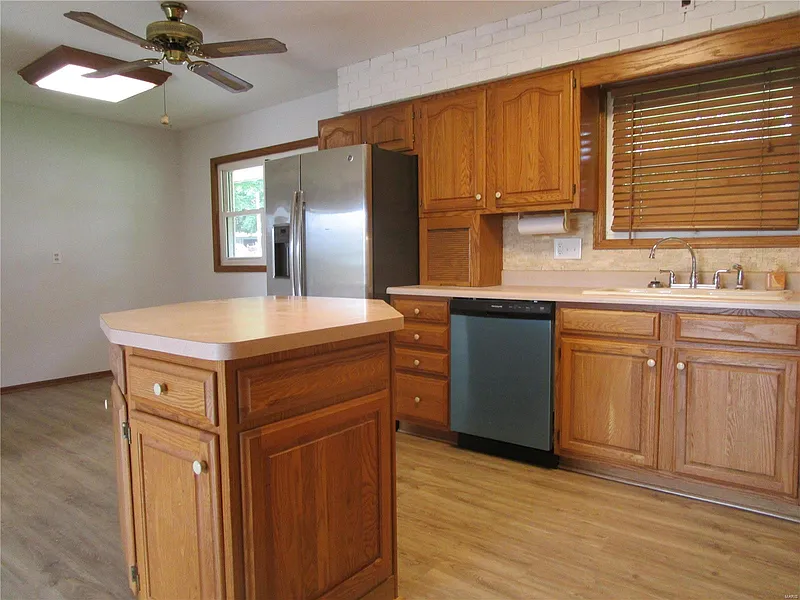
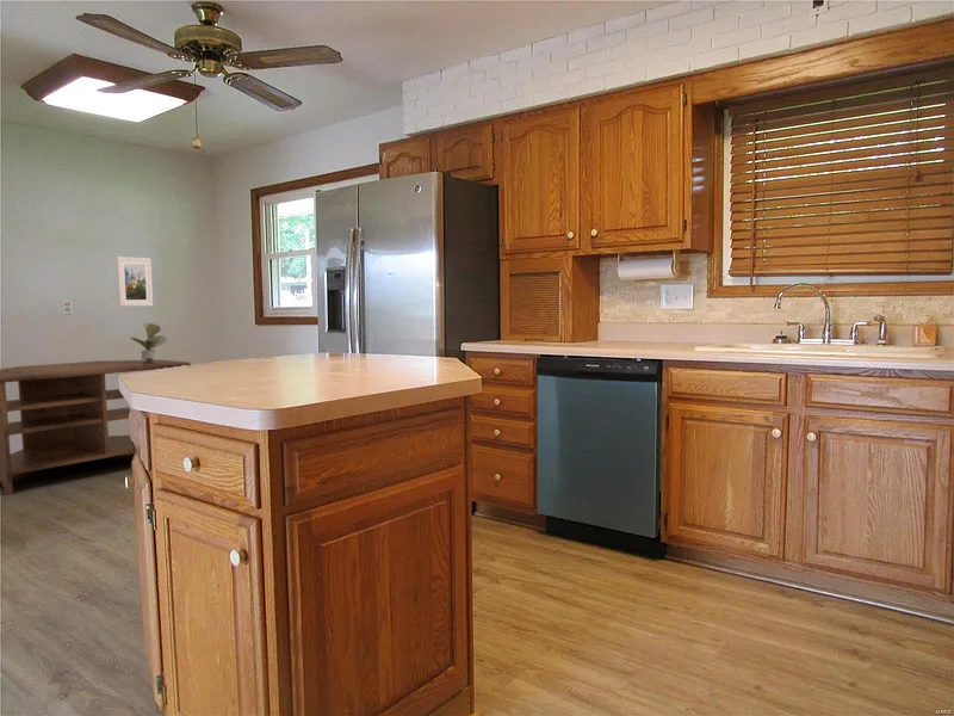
+ potted plant (149, 341)
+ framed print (135, 282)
+ tv stand (82, 416)
